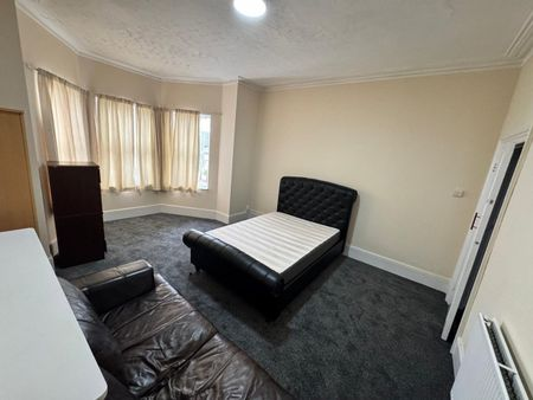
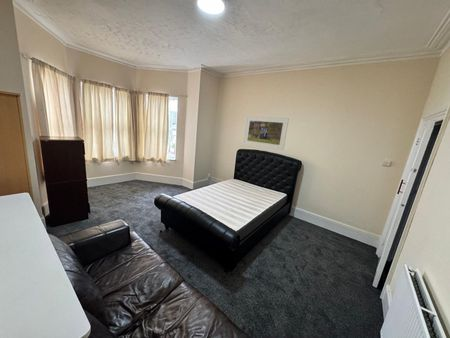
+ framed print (264, 132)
